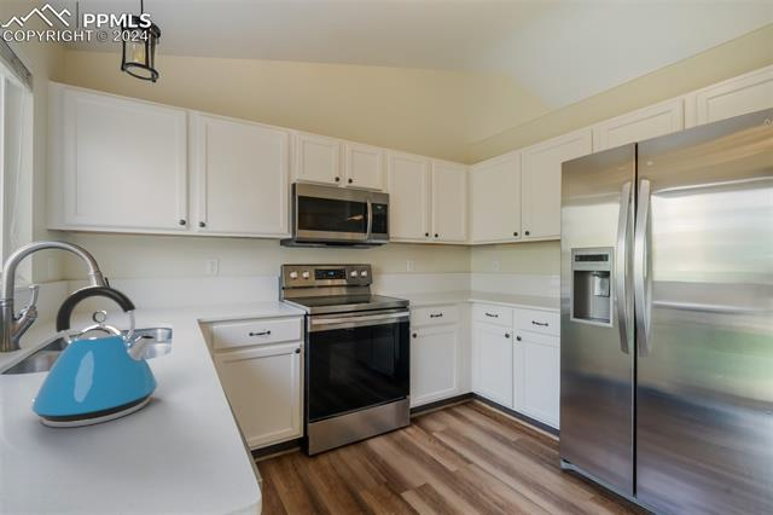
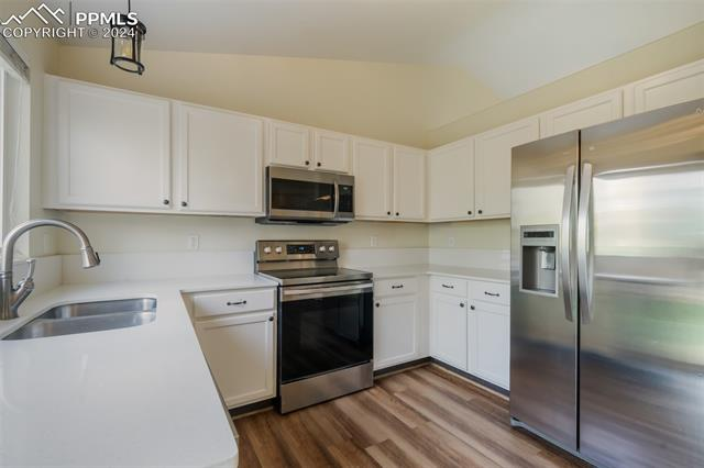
- kettle (95, 347)
